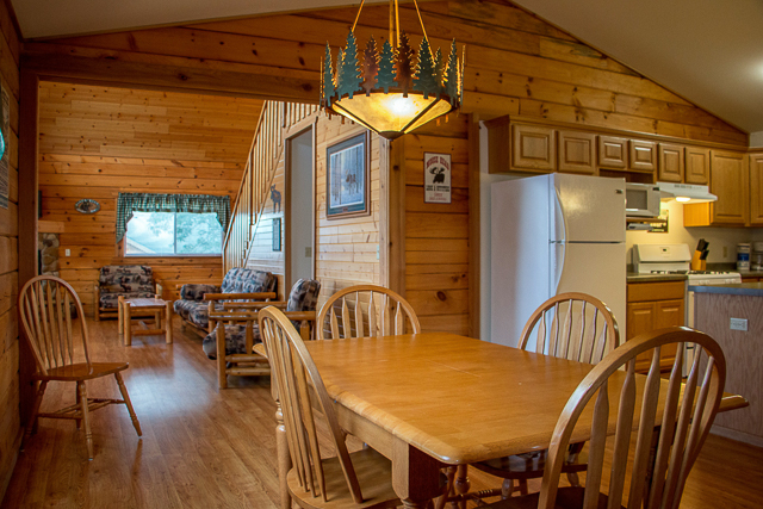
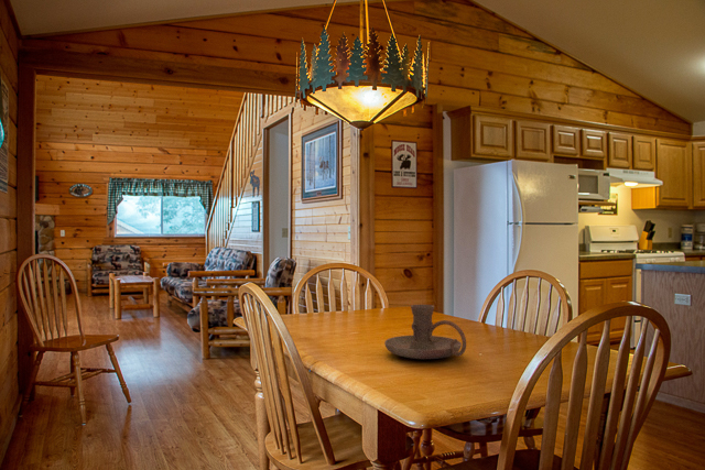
+ candle holder (429, 331)
